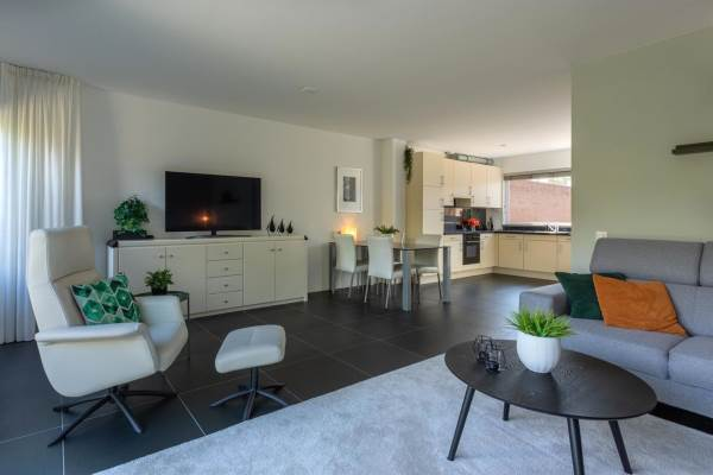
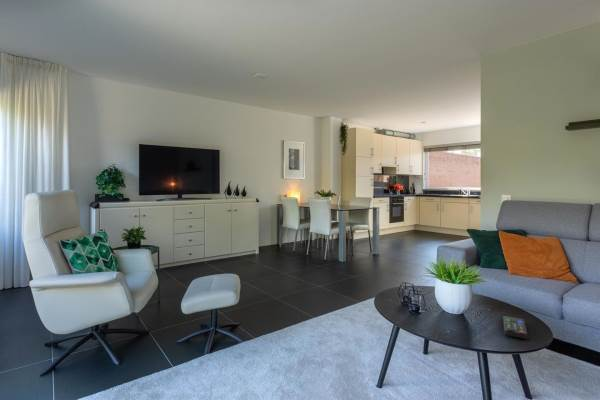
+ remote control (514, 326)
